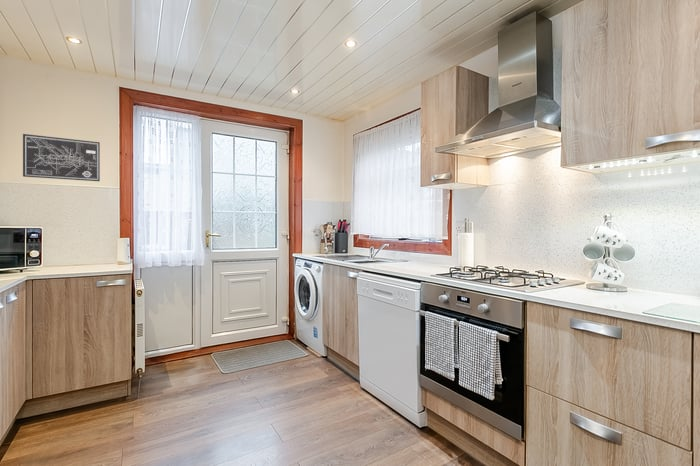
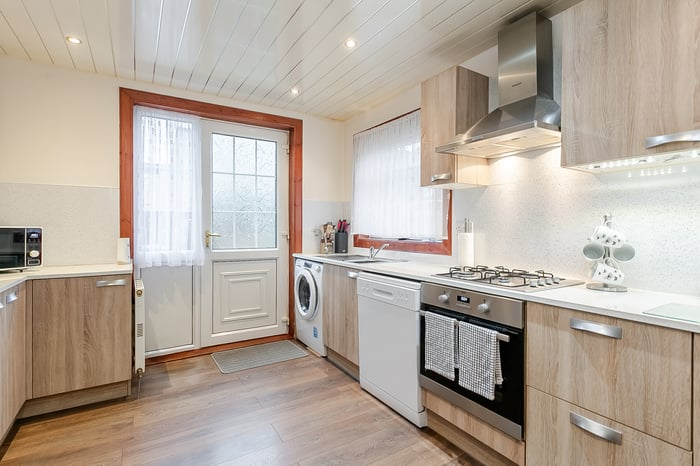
- wall art (63, 158)
